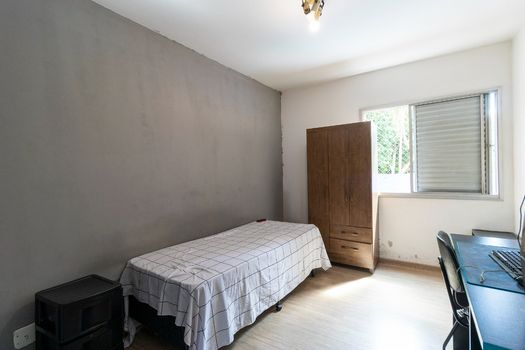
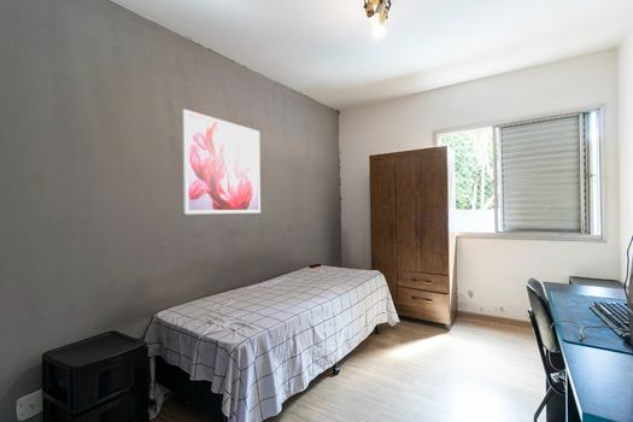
+ wall art (225, 166)
